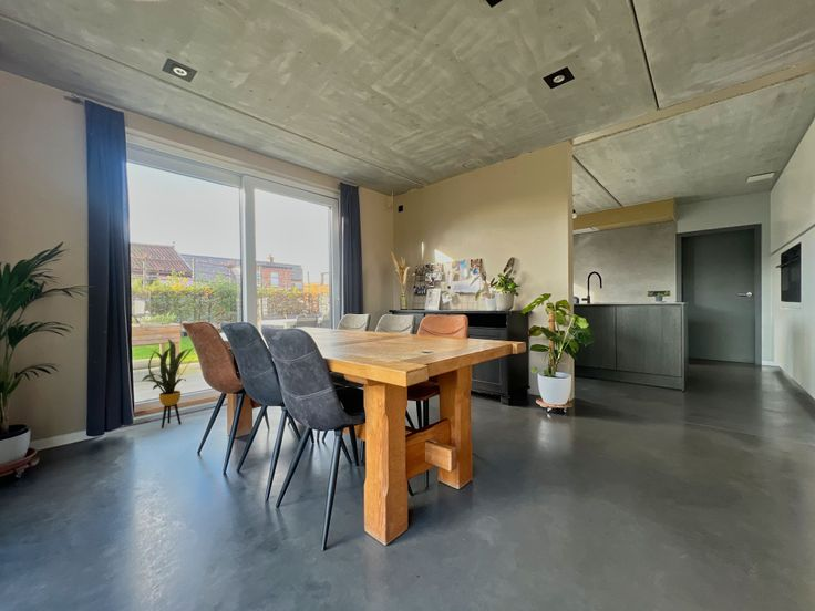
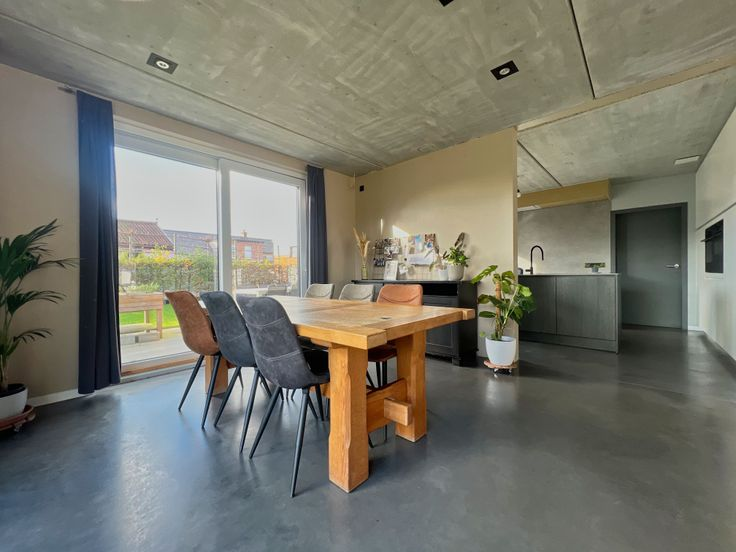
- house plant (174, 382)
